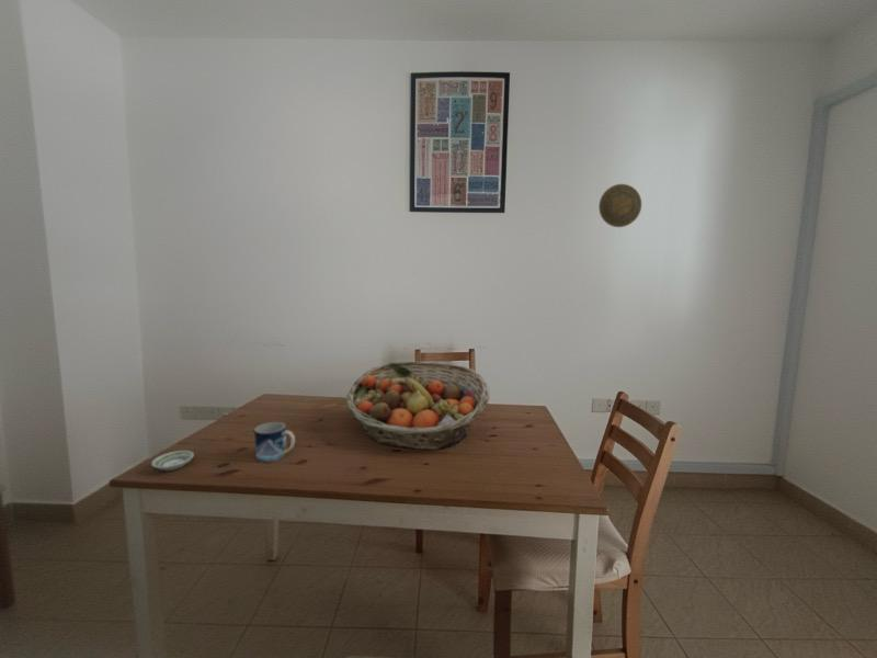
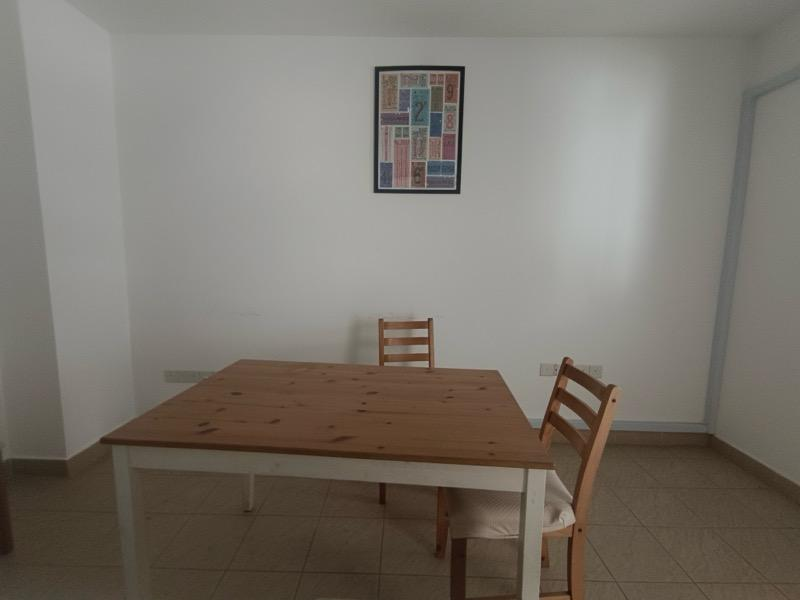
- saucer (173, 462)
- fruit basket (417, 401)
- mug (275, 441)
- decorative plate (620, 205)
